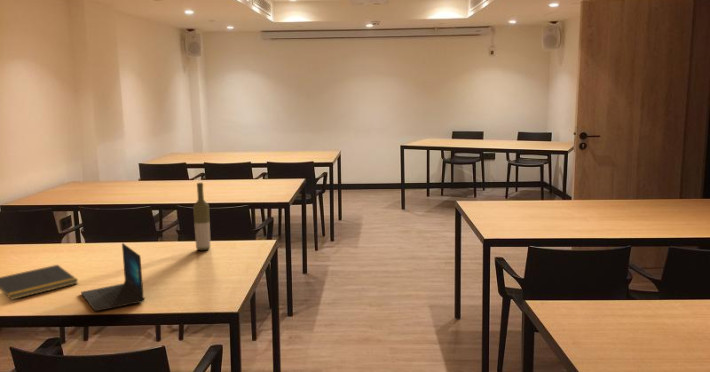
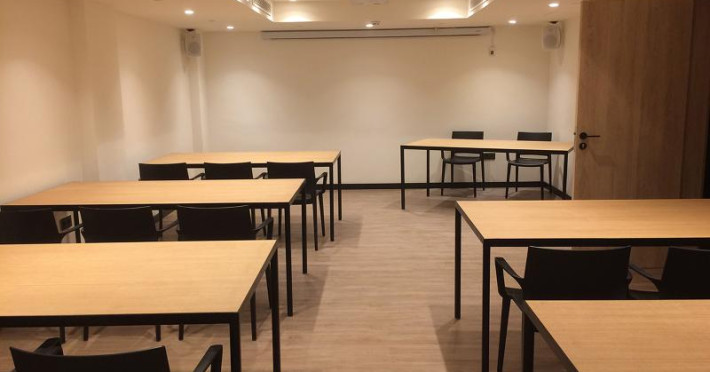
- laptop (114, 285)
- bottle (201, 216)
- notepad (35, 281)
